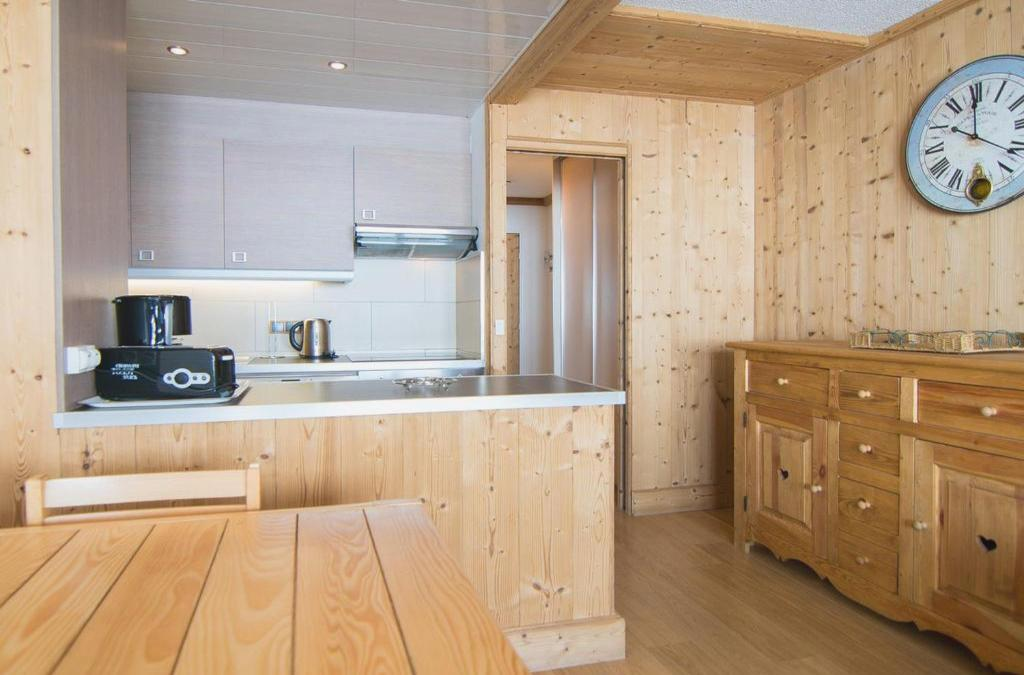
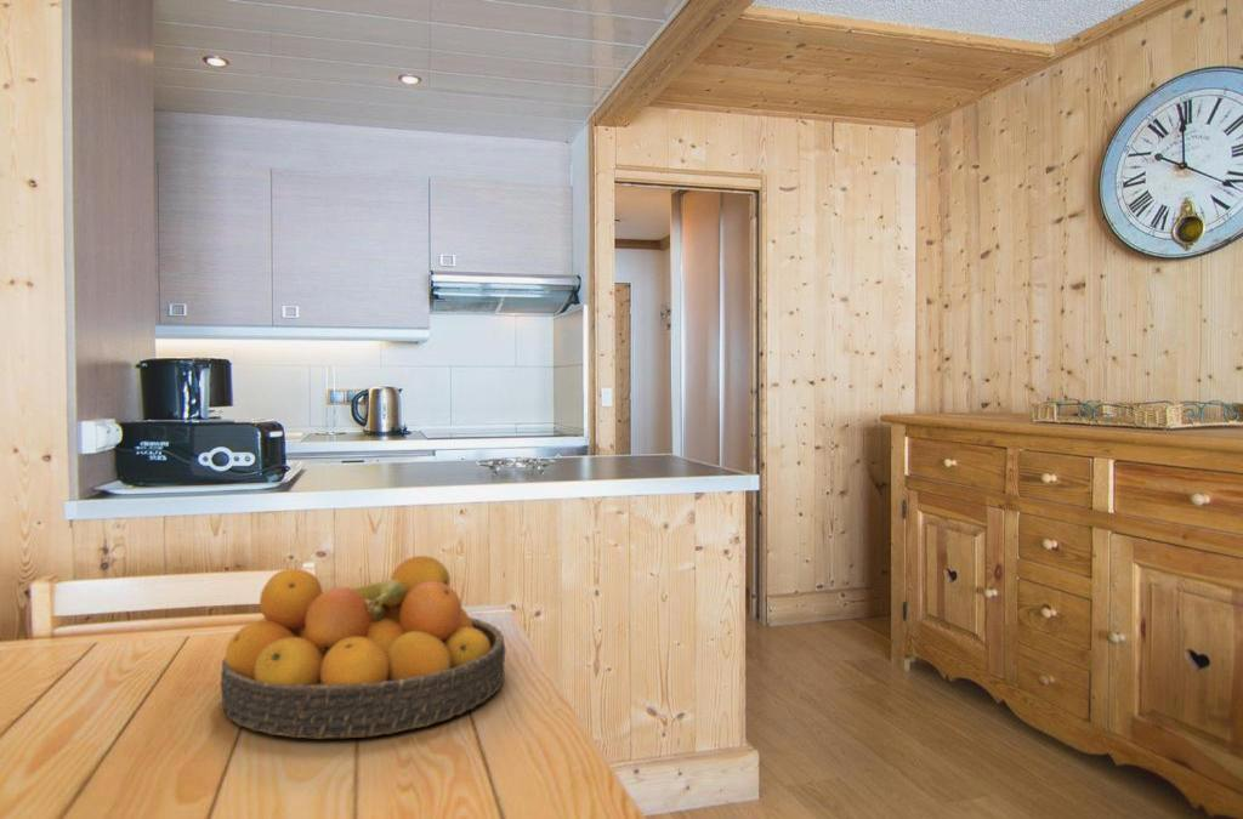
+ fruit bowl (368, 626)
